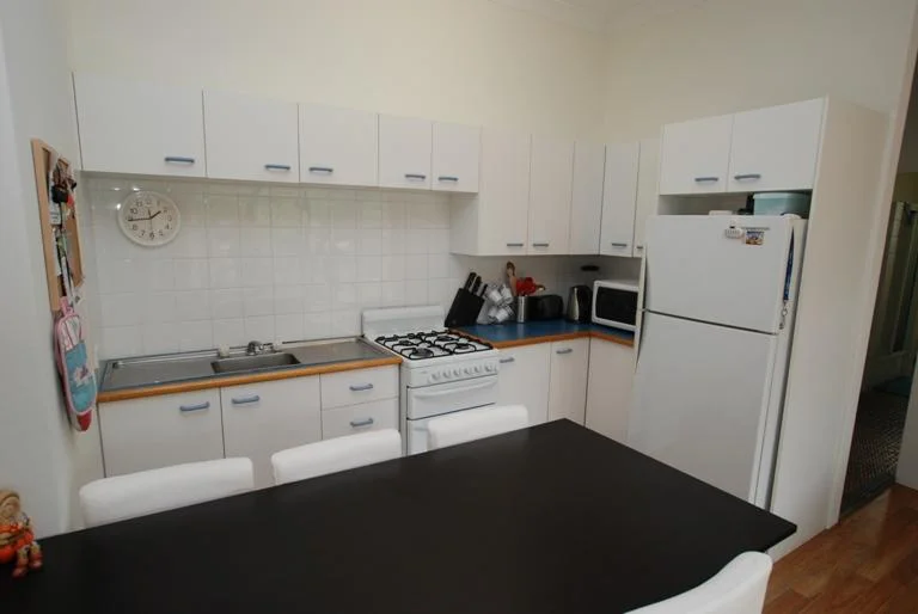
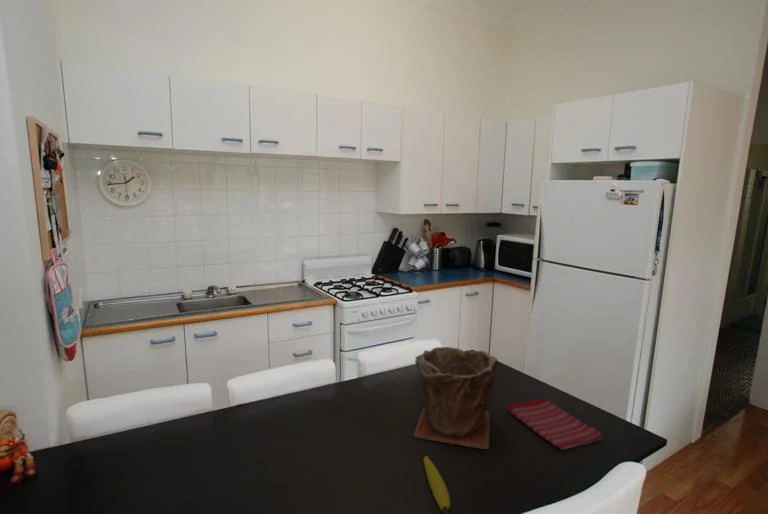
+ banana (438, 485)
+ dish towel (551, 421)
+ plant pot (455, 390)
